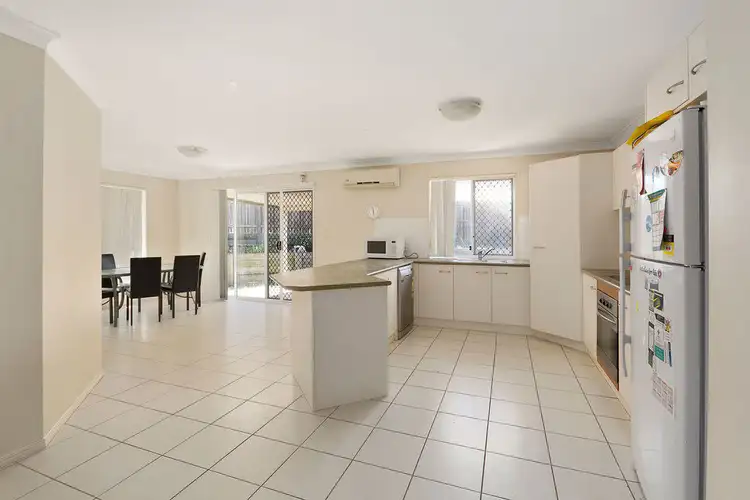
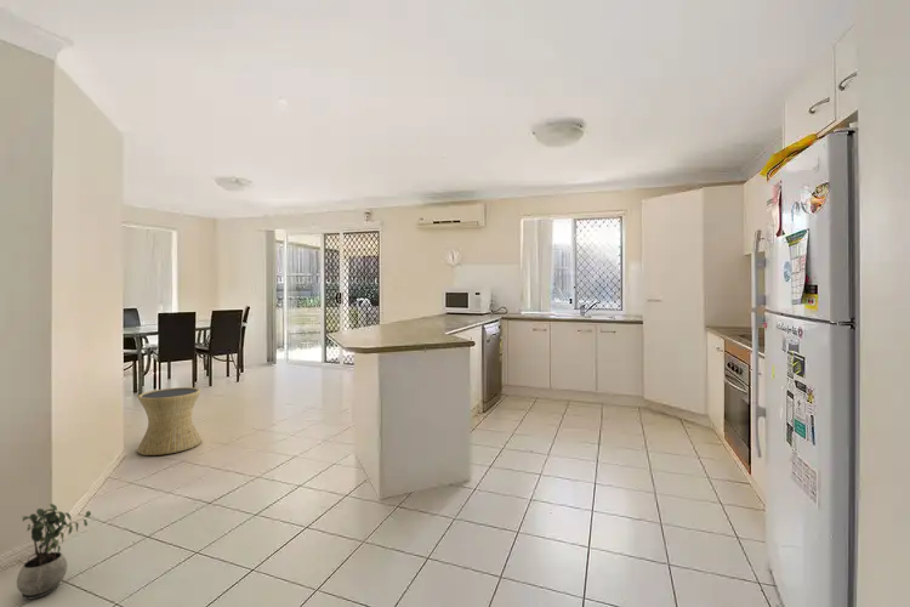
+ side table (170, 419)
+ potted plant (52, 544)
